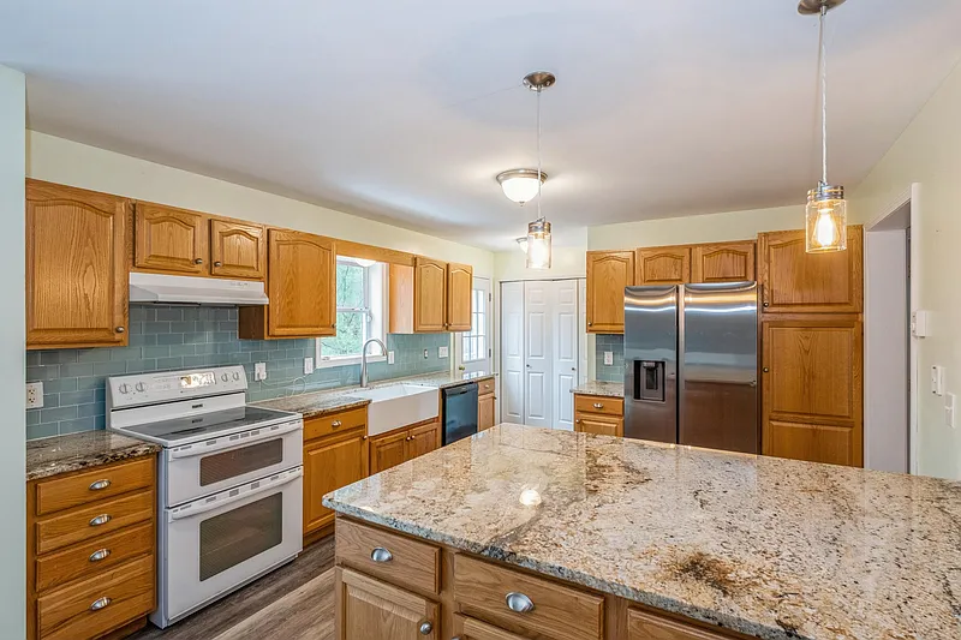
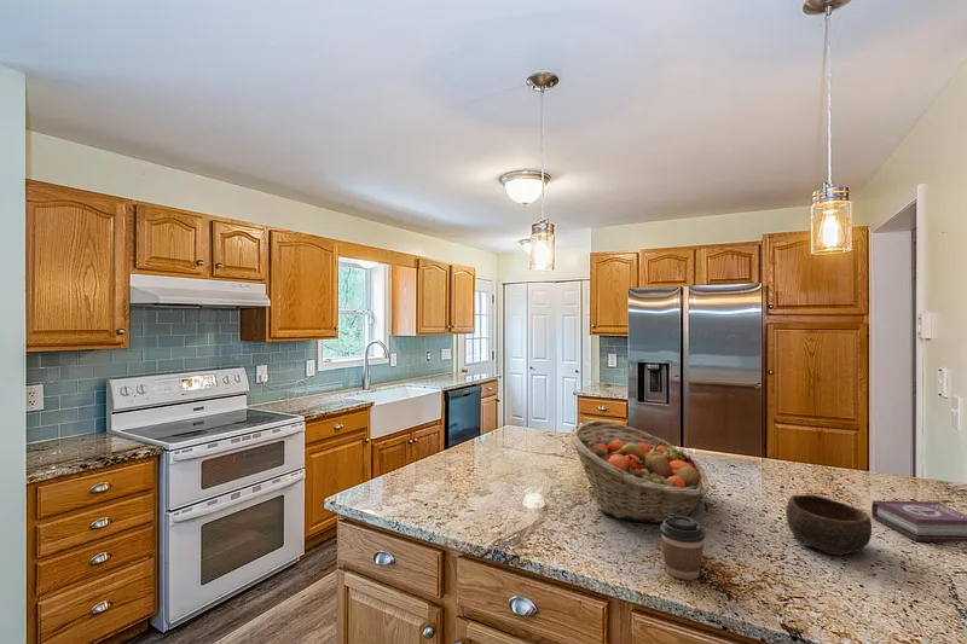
+ book (927, 518)
+ bowl (827, 523)
+ coffee cup (682, 544)
+ fruit basket (637, 465)
